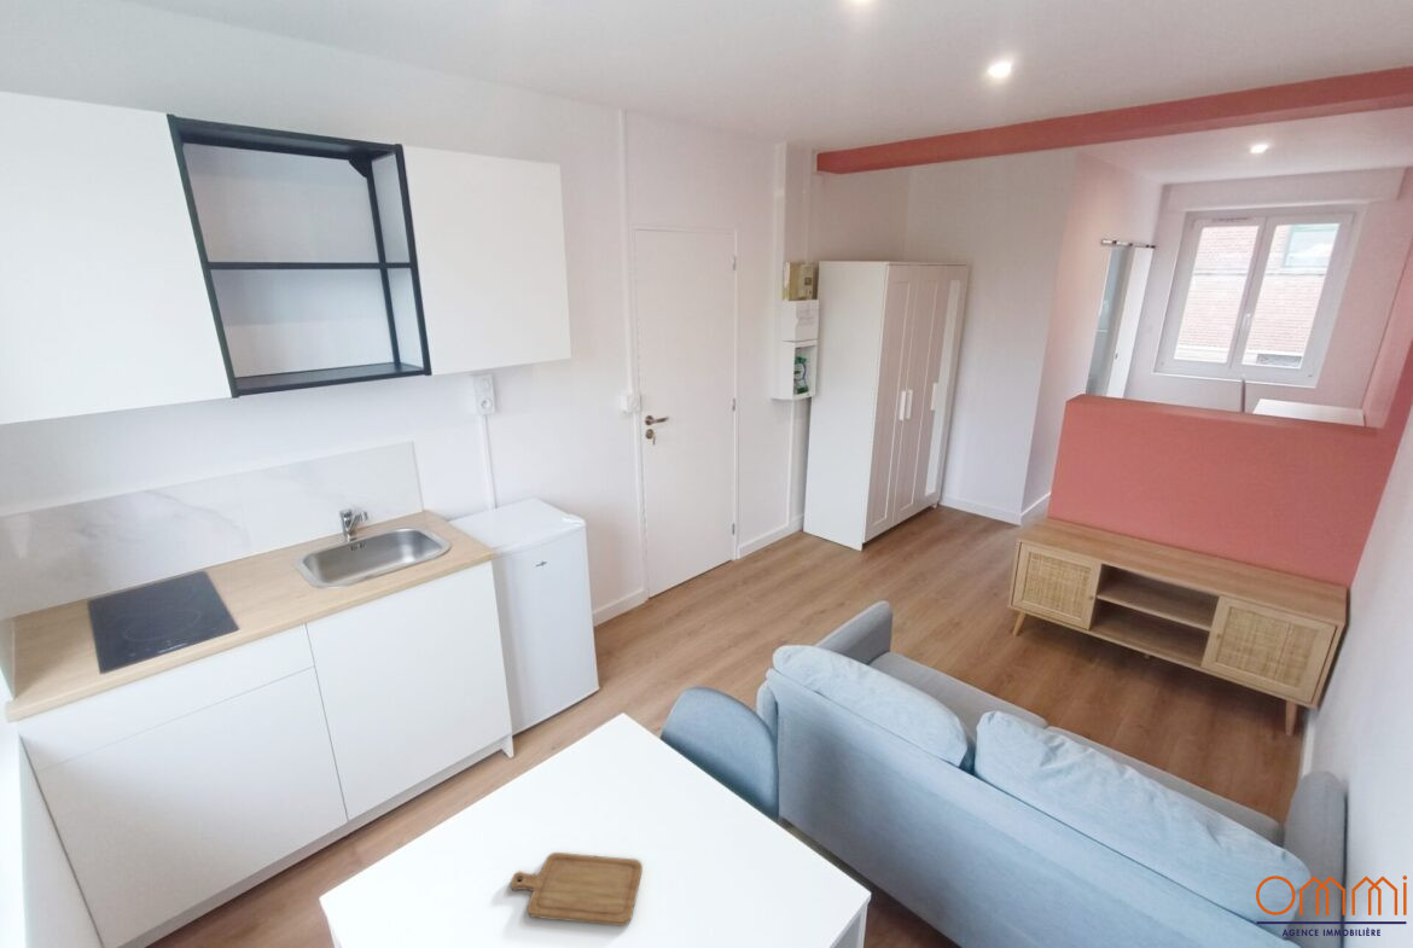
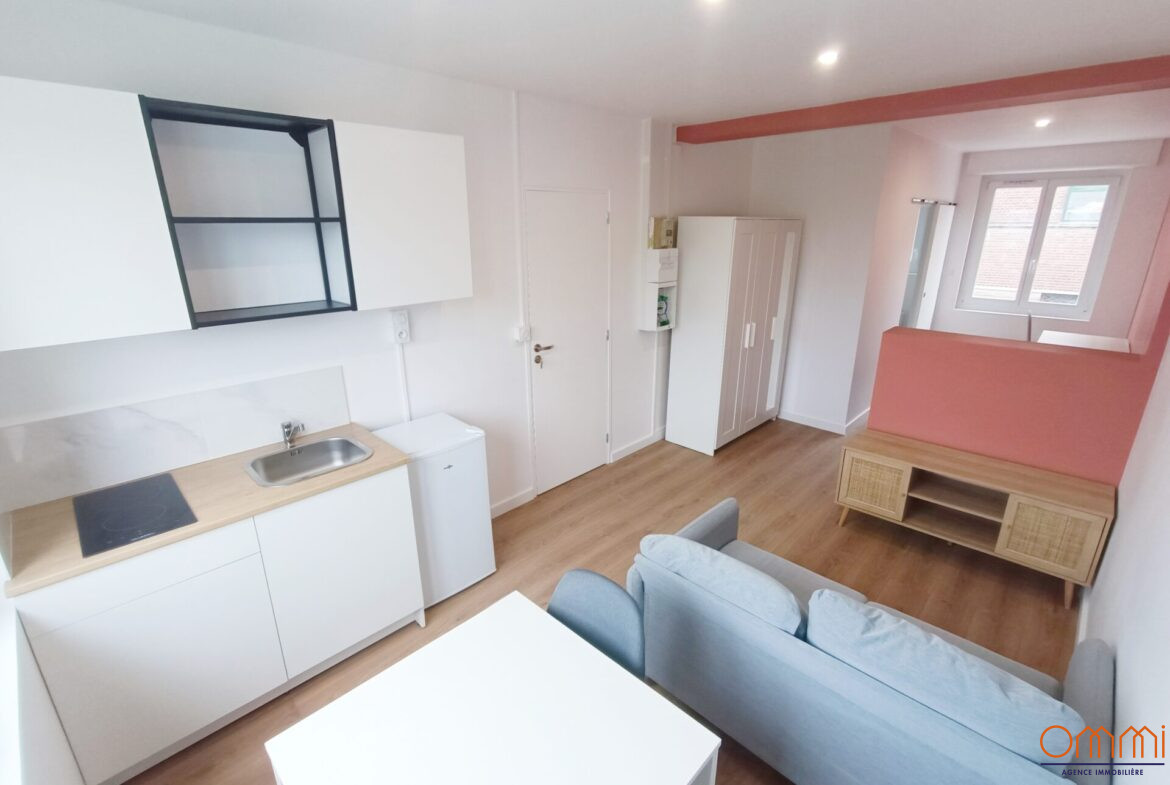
- chopping board (574, 885)
